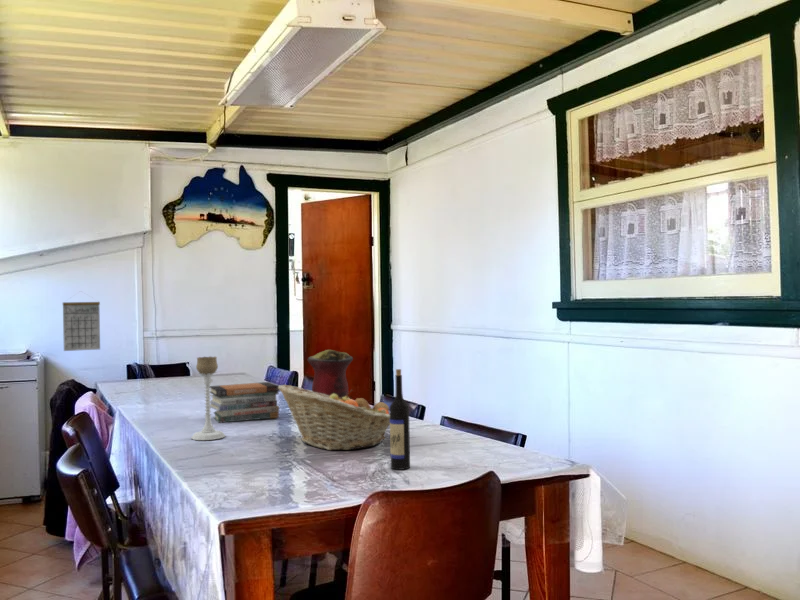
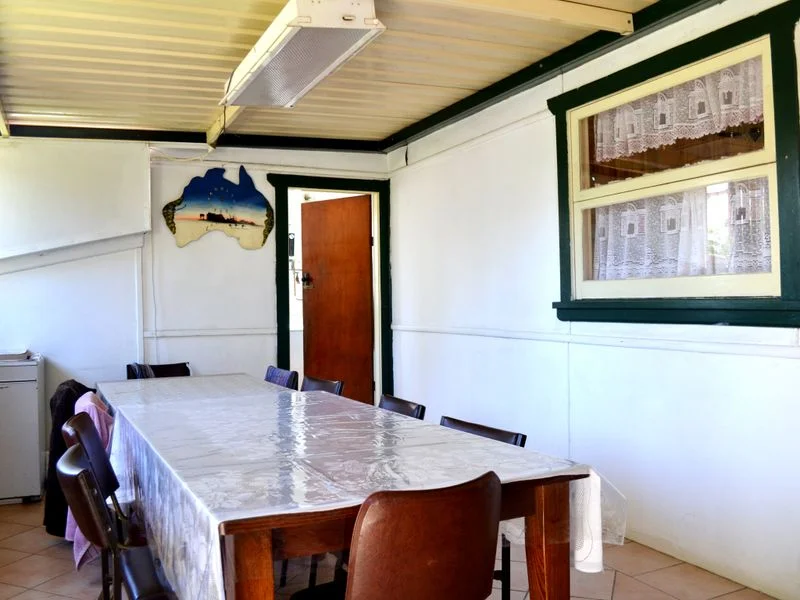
- fruit basket (335, 412)
- candle holder (207, 397)
- book stack (244, 401)
- vase (330, 384)
- wine bottle (399, 418)
- calendar (81, 320)
